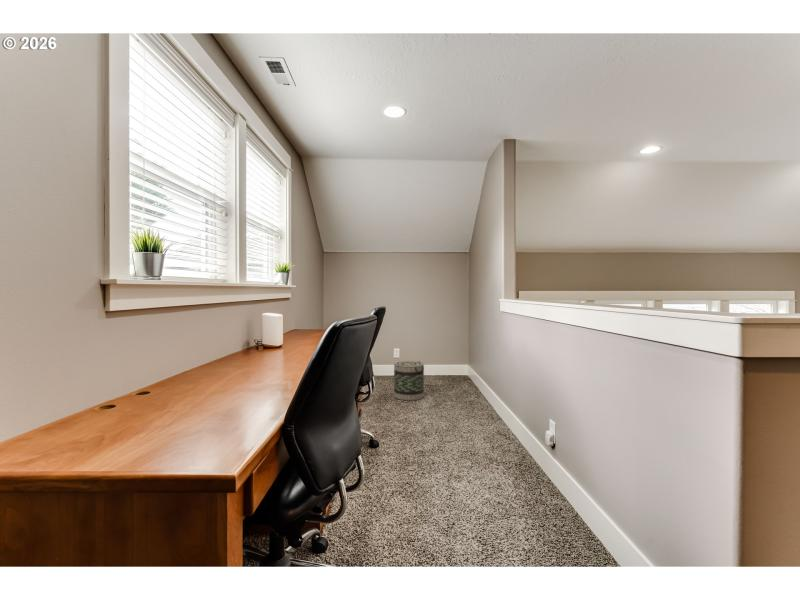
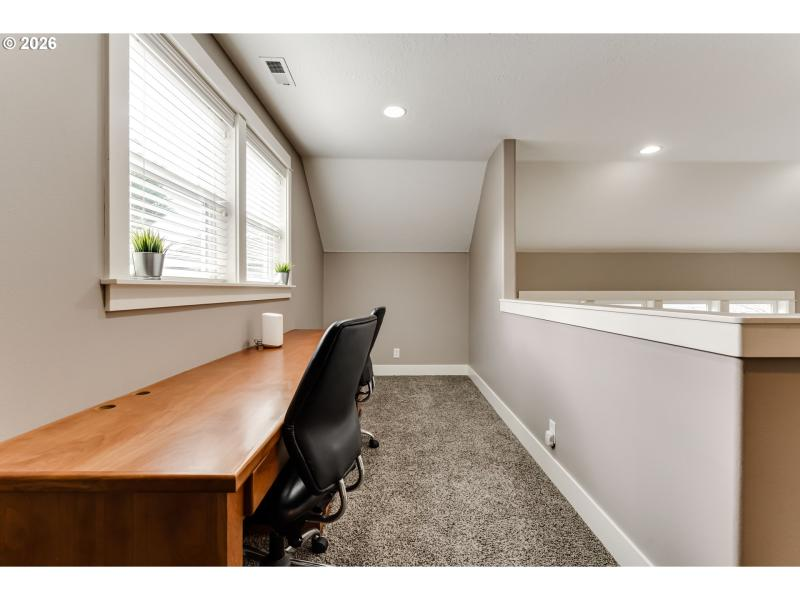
- basket (409, 379)
